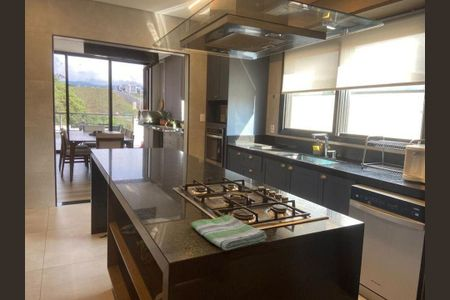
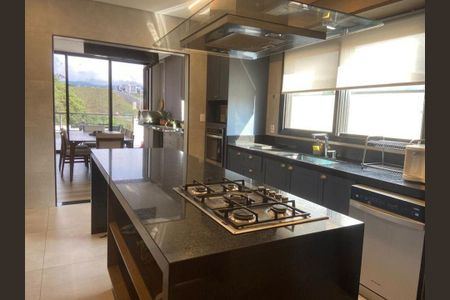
- dish towel (226, 229)
